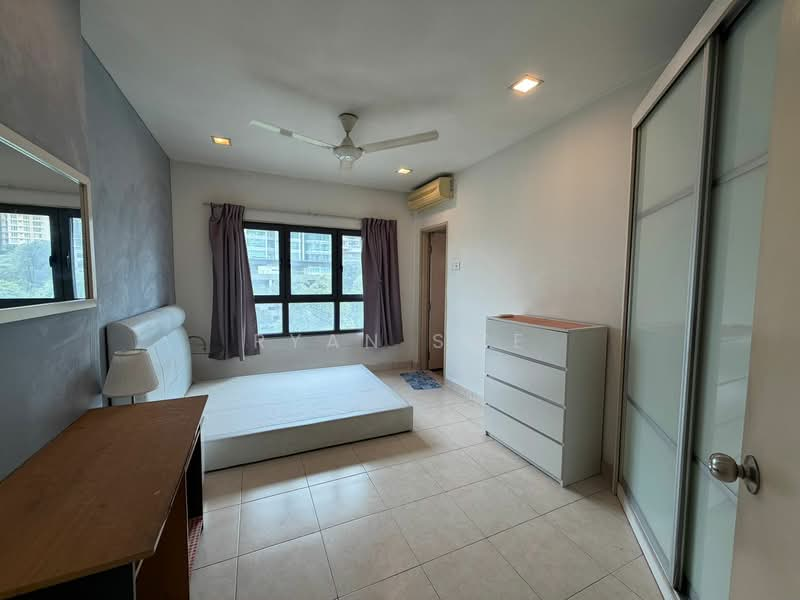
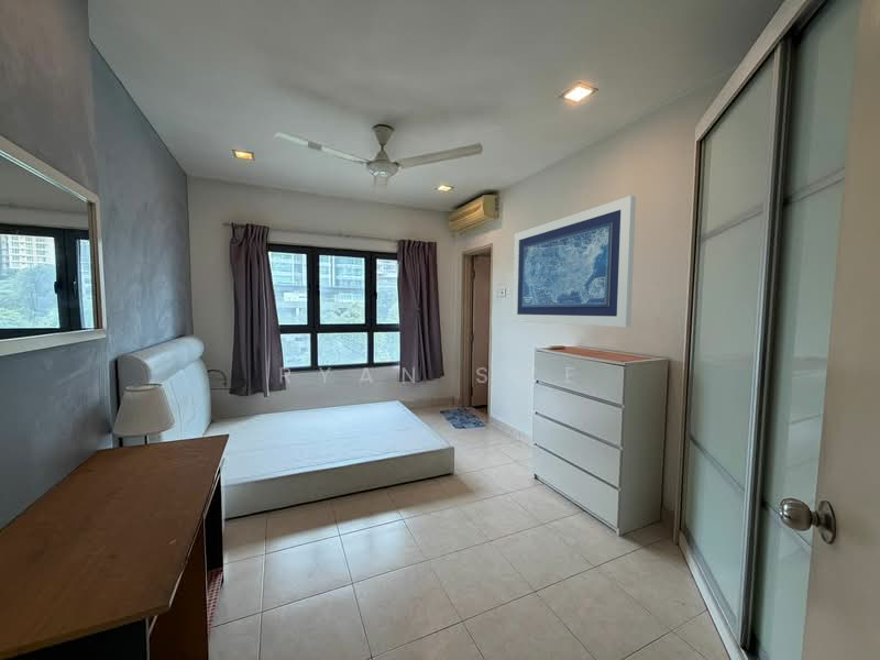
+ wall art (561, 272)
